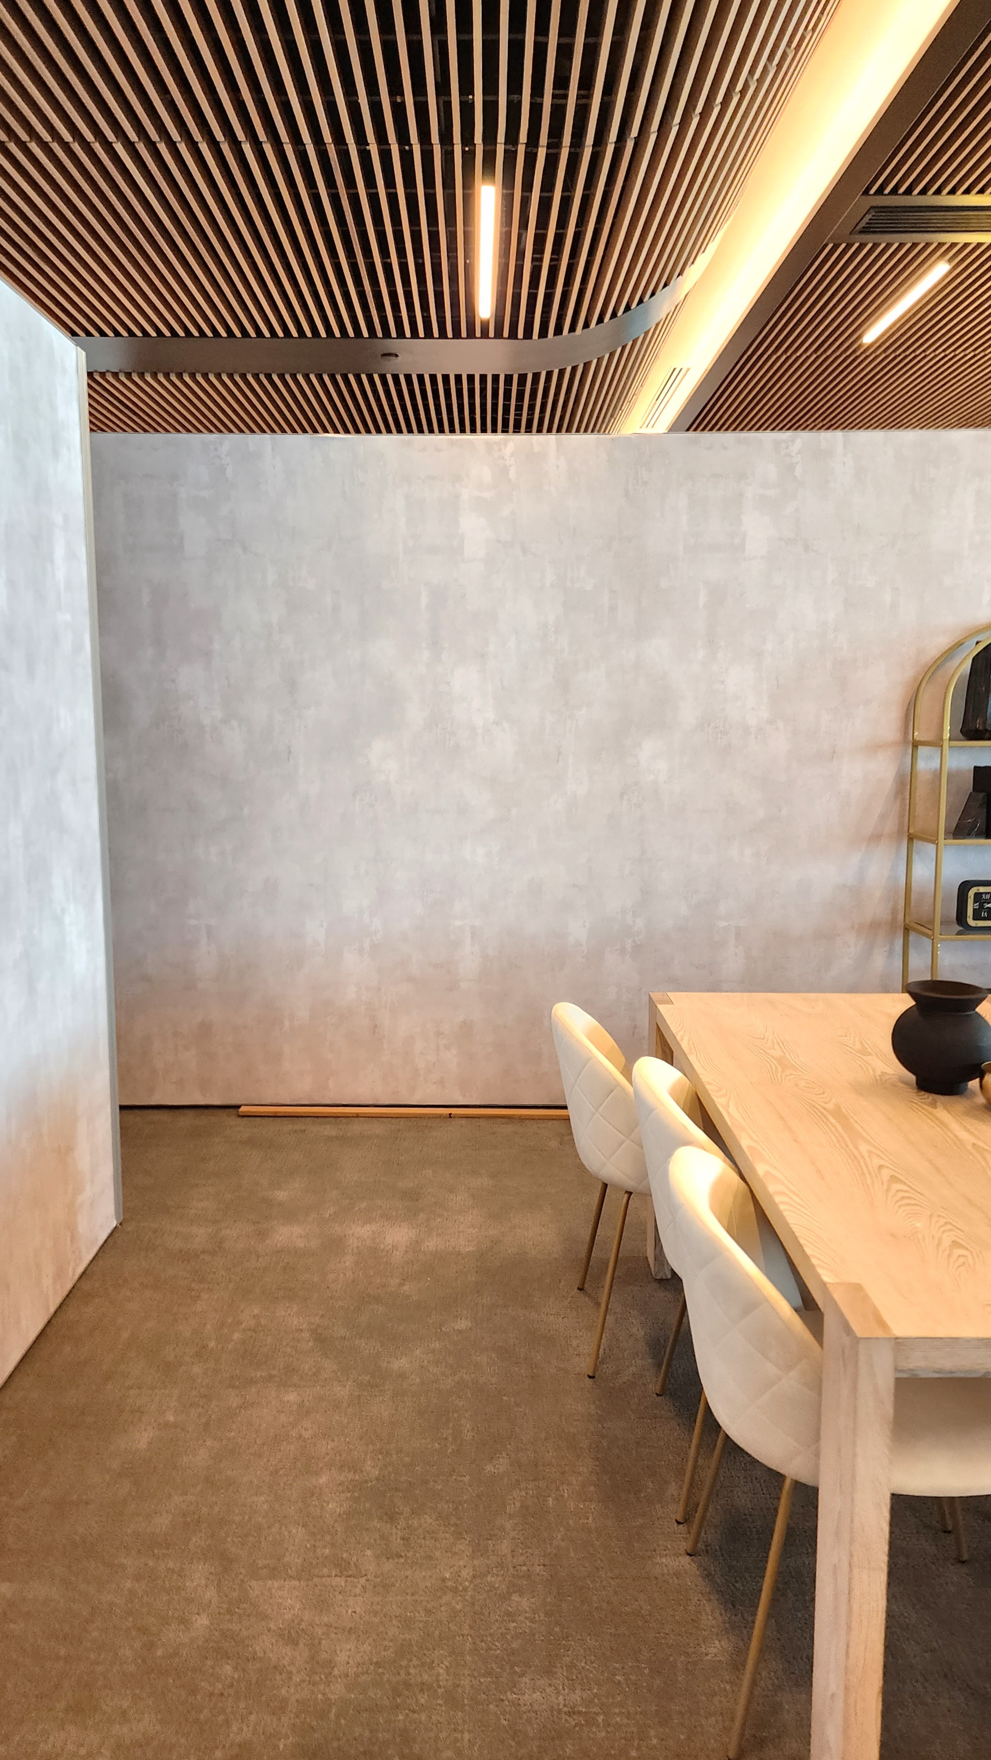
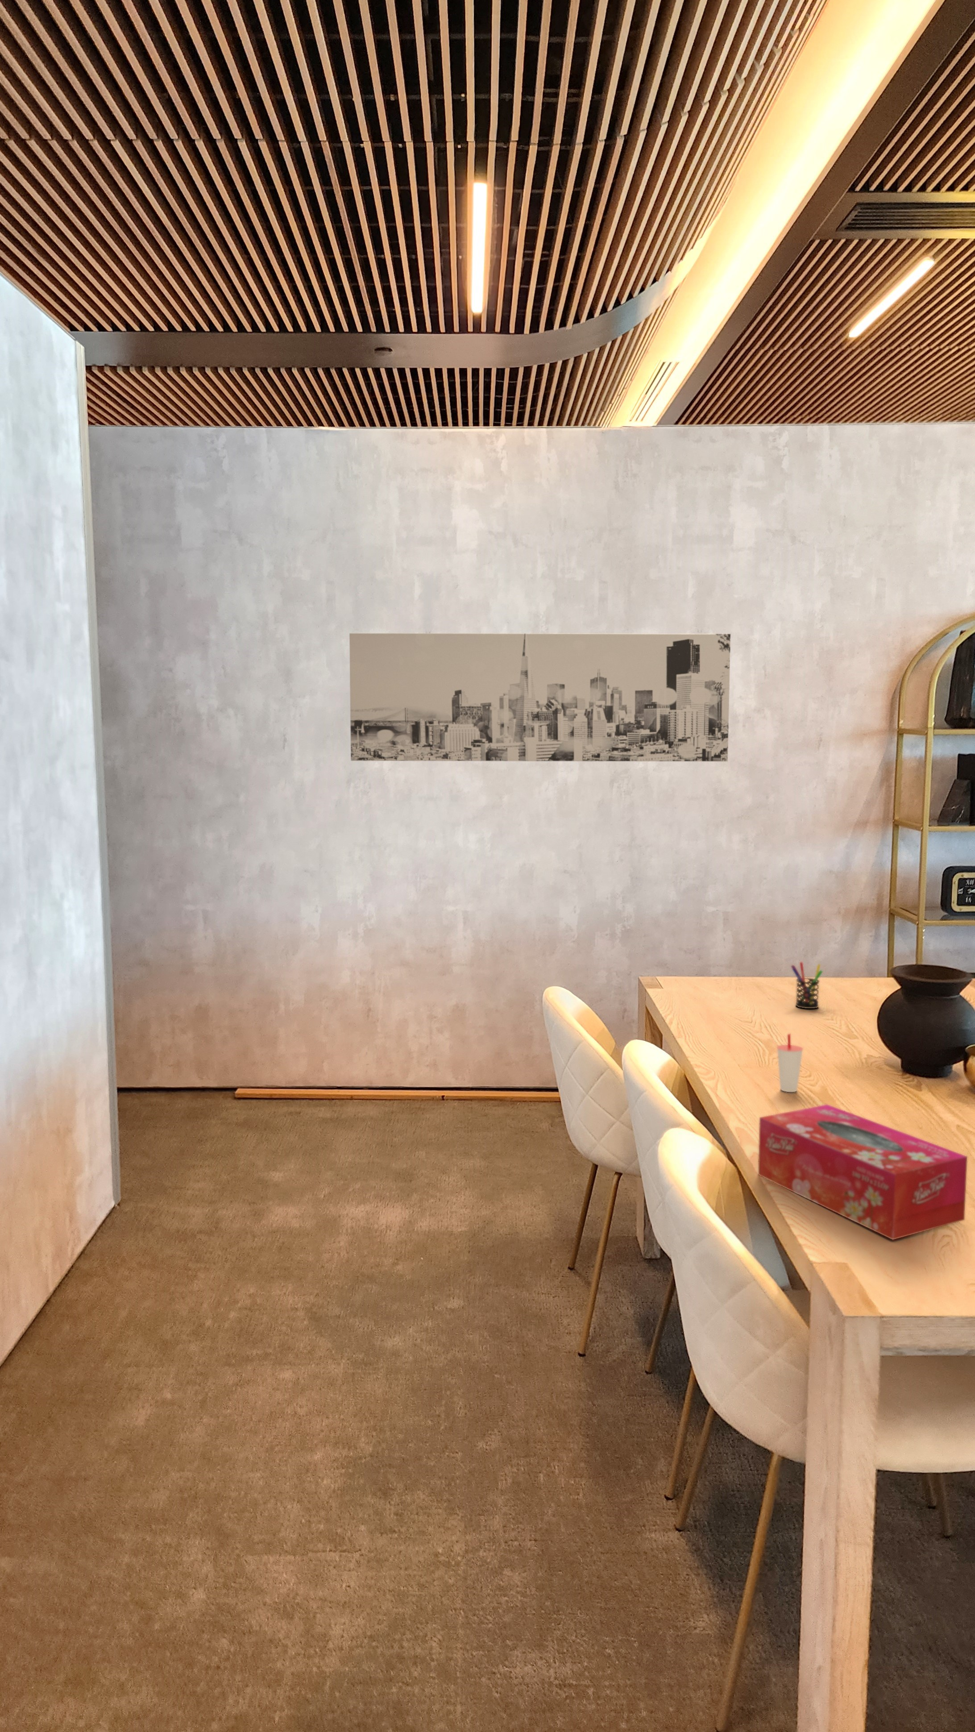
+ tissue box (857, 1166)
+ cup (790, 1061)
+ pen holder (809, 984)
+ wall art (540, 697)
